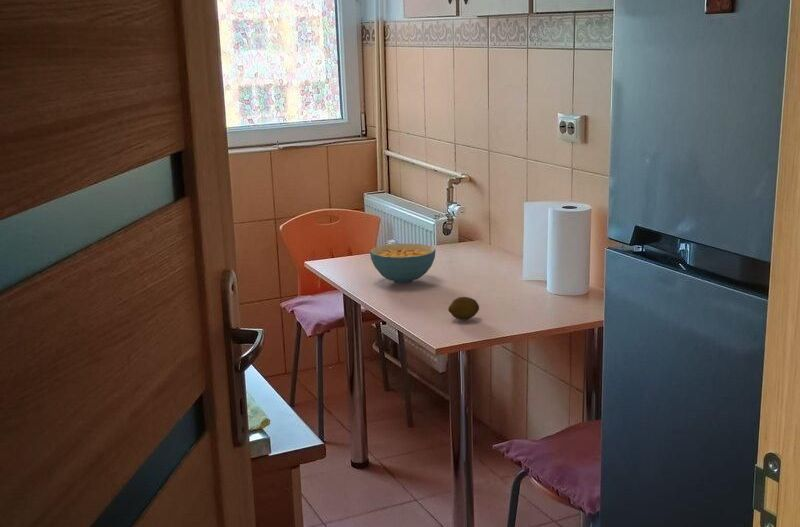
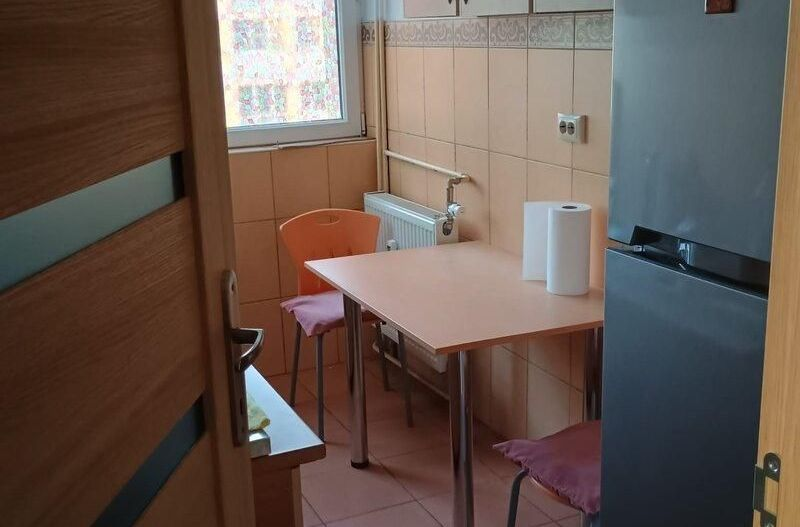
- cereal bowl (403, 265)
- fruit (463, 308)
